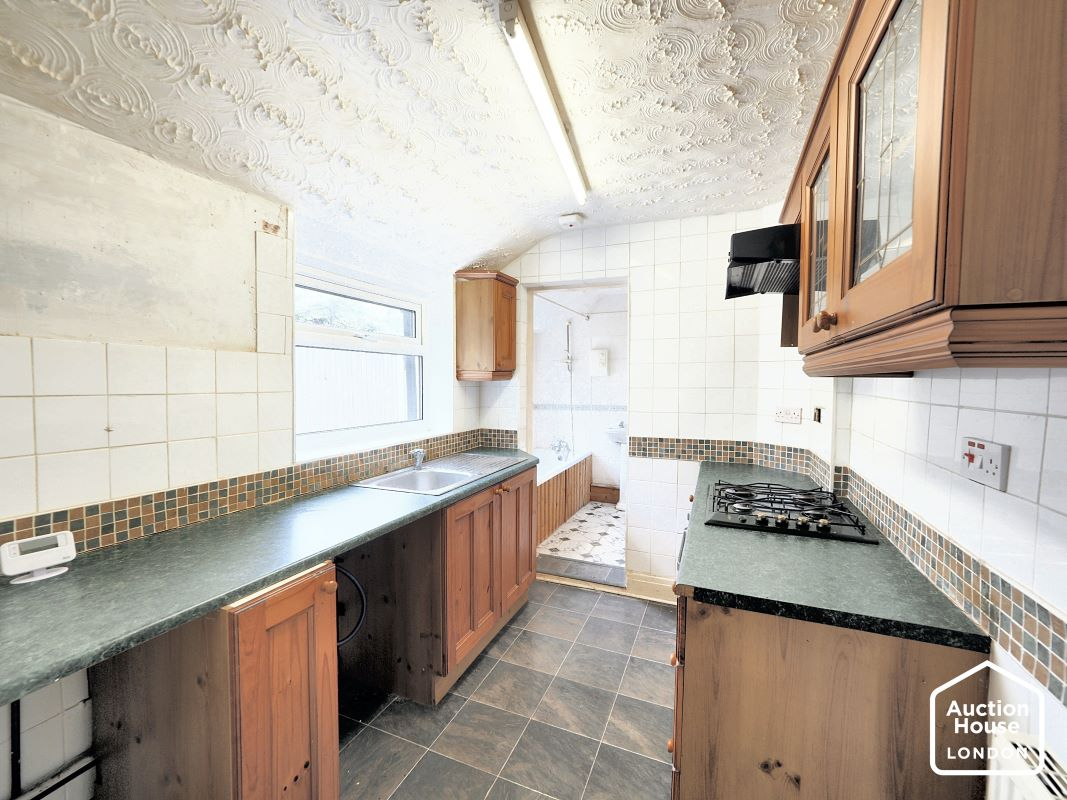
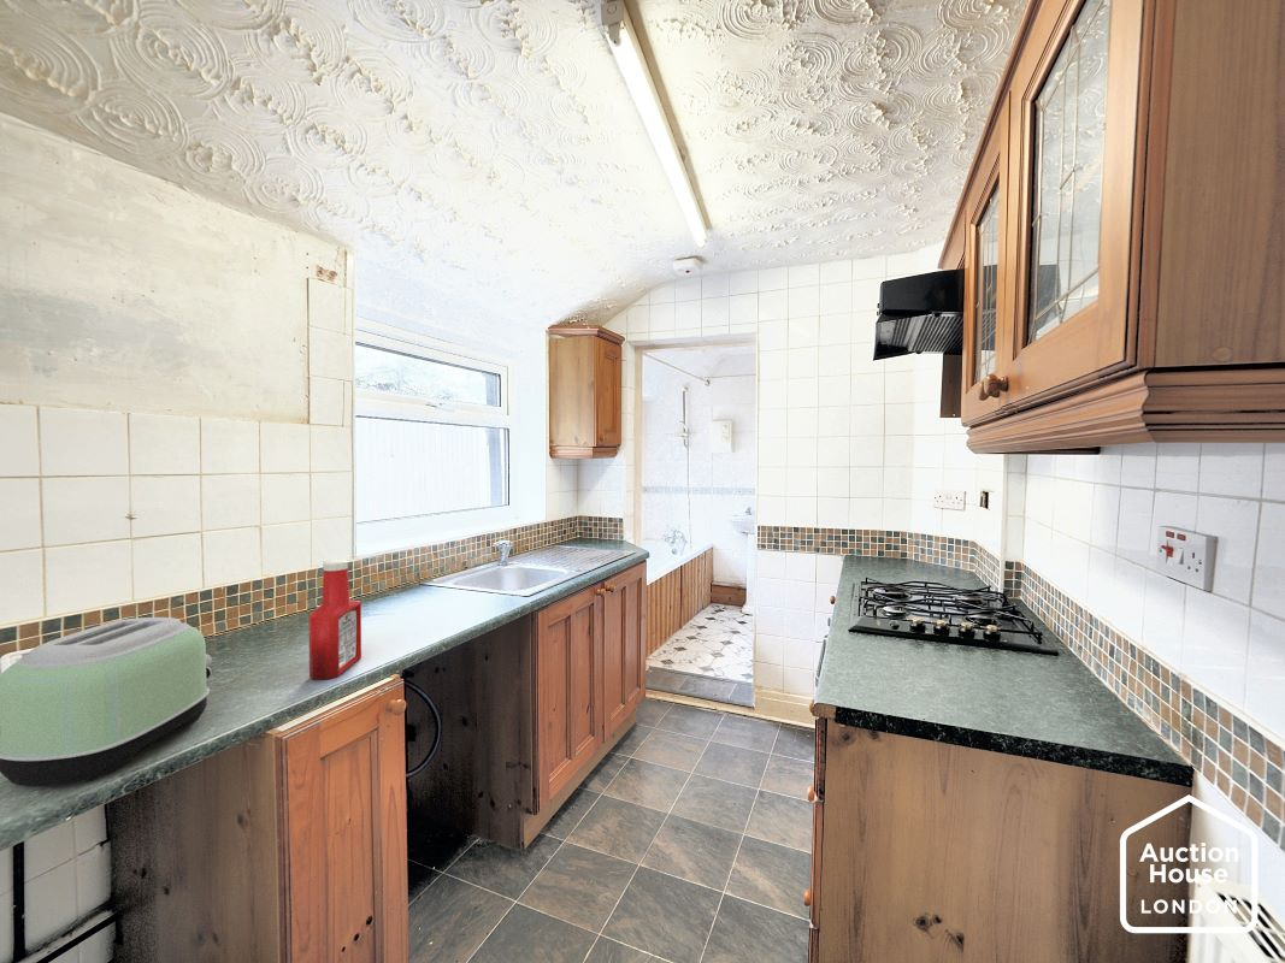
+ toaster (119, 687)
+ soap bottle (336, 614)
